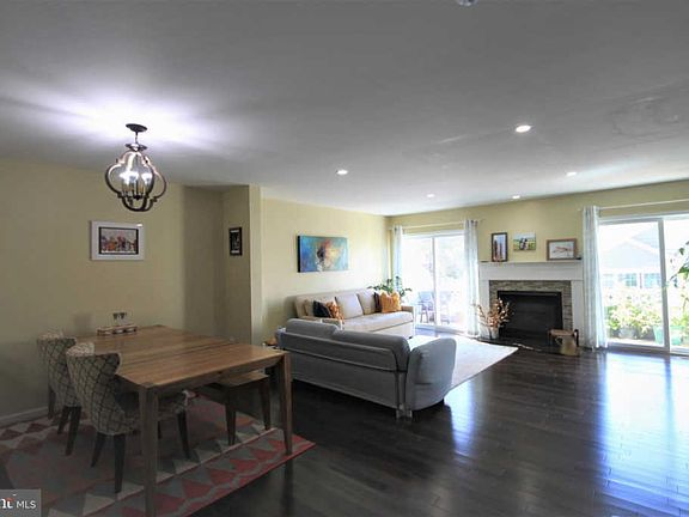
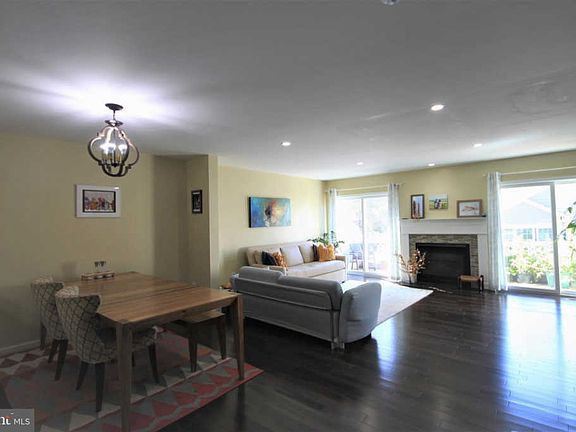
- watering can (574, 345)
